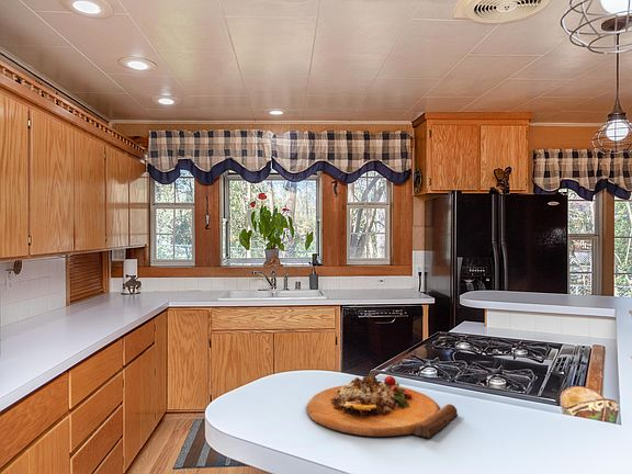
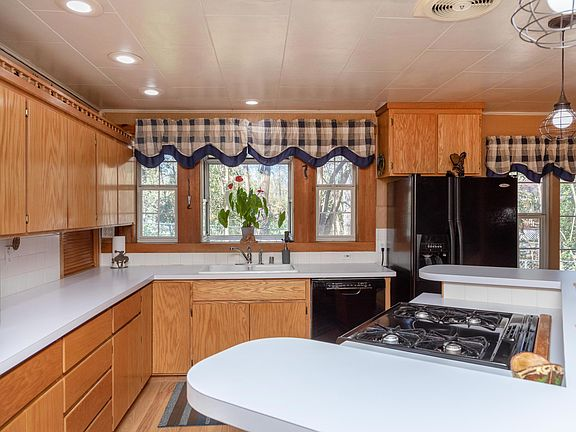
- cutting board (377, 395)
